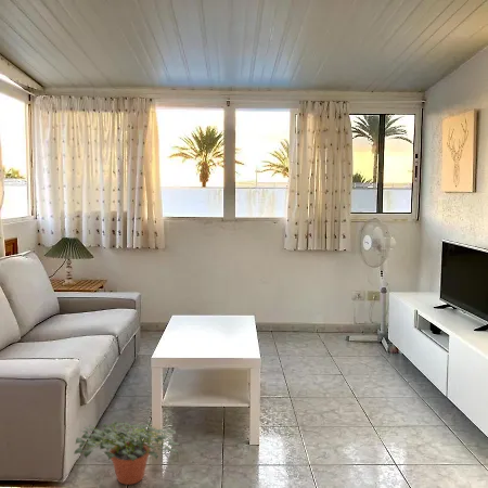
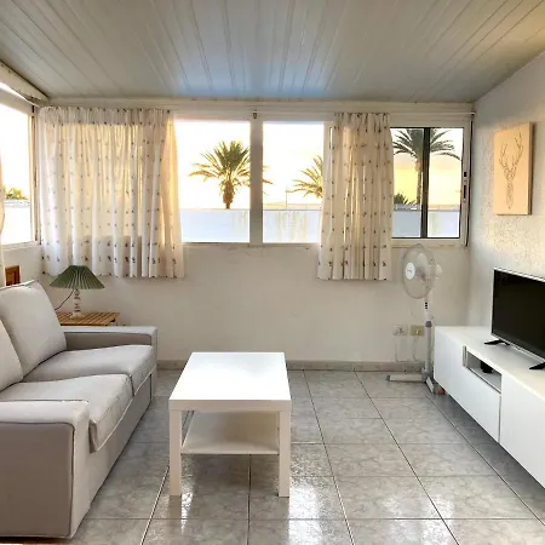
- potted plant (128, 447)
